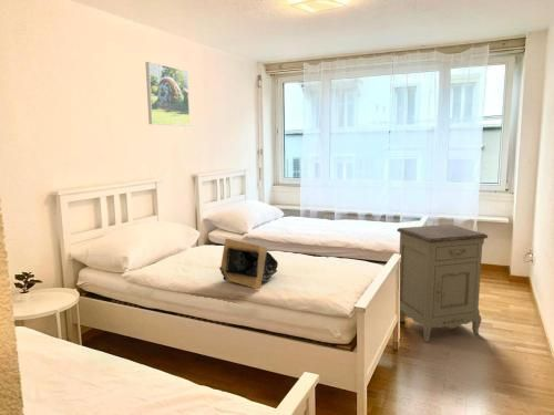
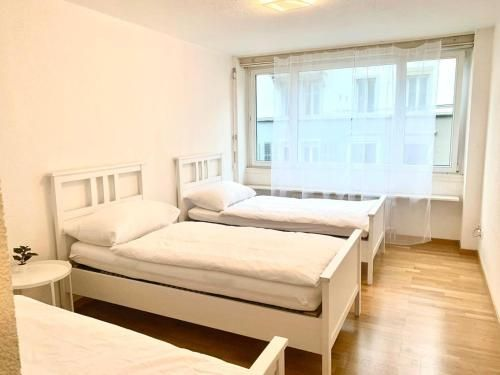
- tote bag (249, 259)
- nightstand (441, 281)
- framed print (168, 96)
